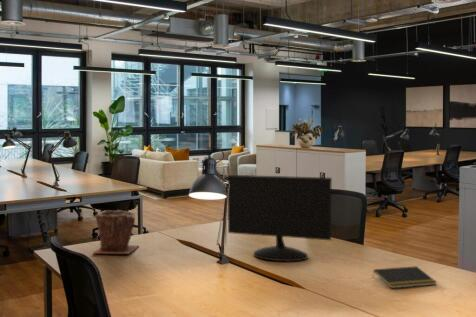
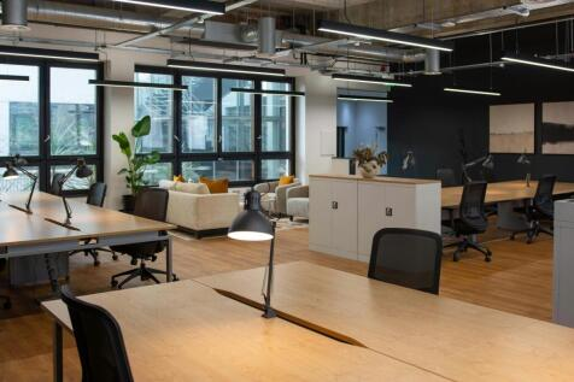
- notepad (404, 276)
- computer monitor (280, 216)
- plant pot (116, 230)
